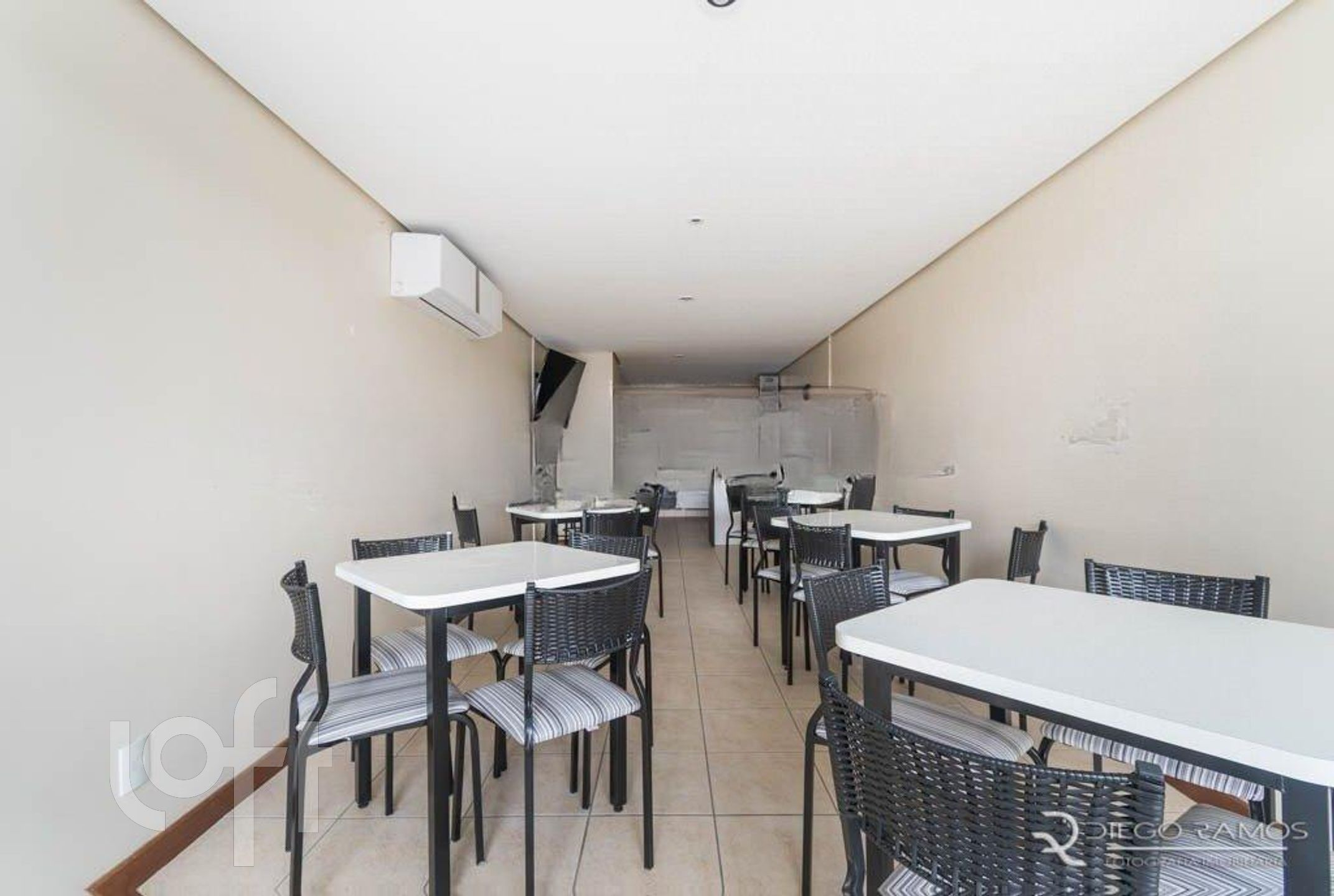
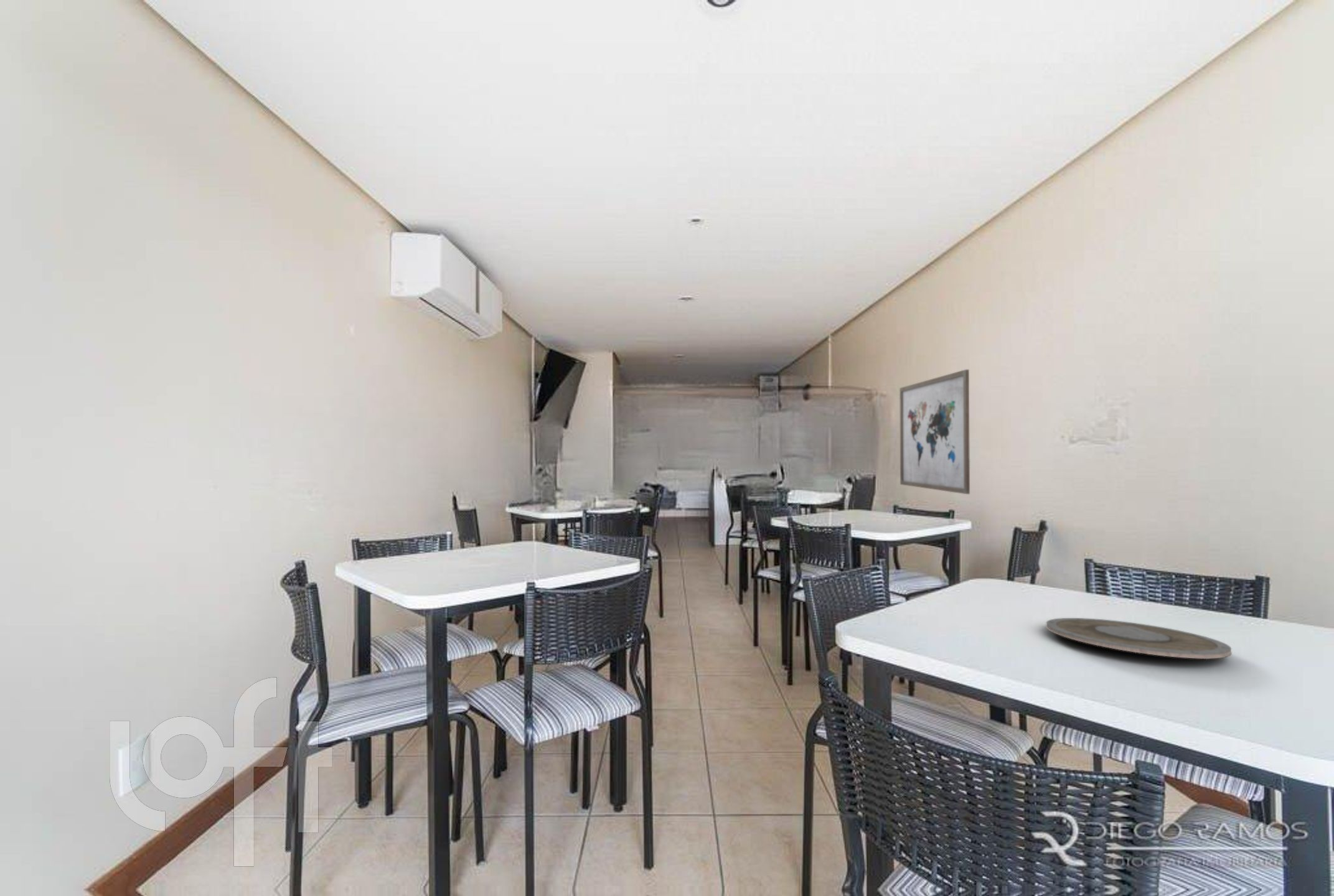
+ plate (1131, 635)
+ wall art (930, 434)
